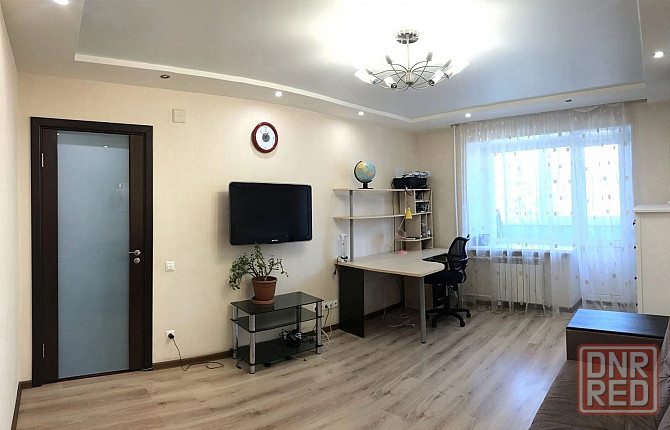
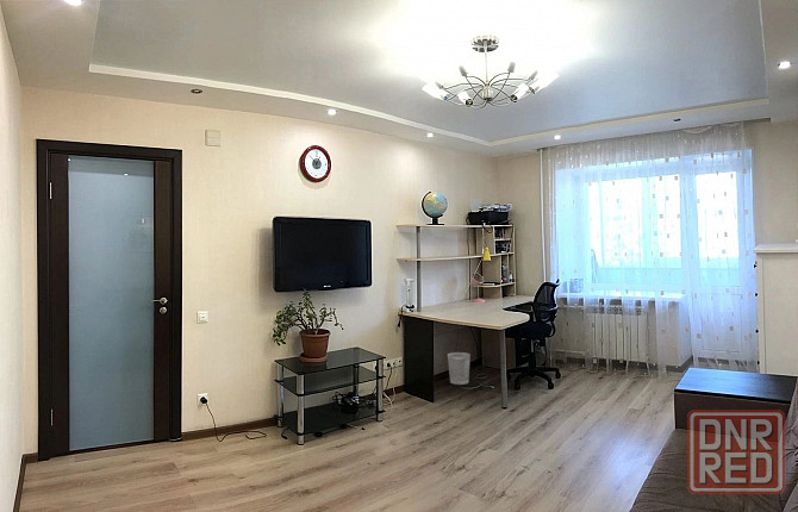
+ wastebasket (459, 368)
